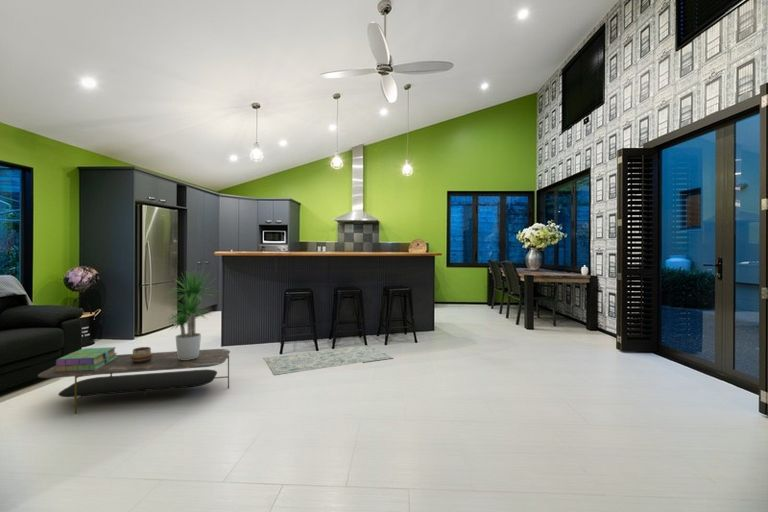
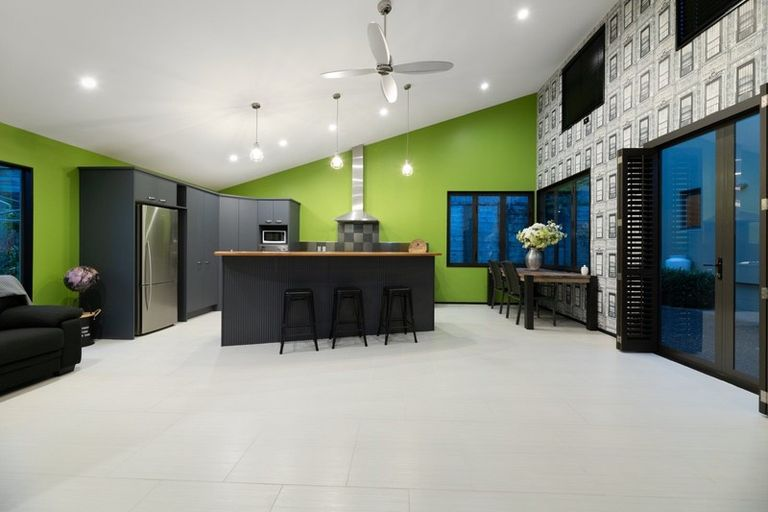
- decorative bowl (141, 354)
- stack of books (87, 358)
- rug (328, 357)
- coffee table (145, 377)
- potted plant (192, 313)
